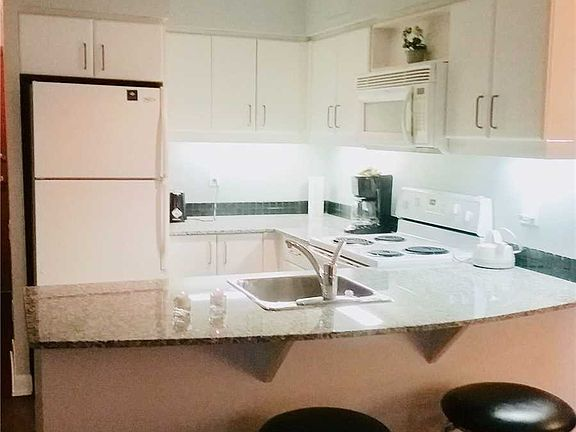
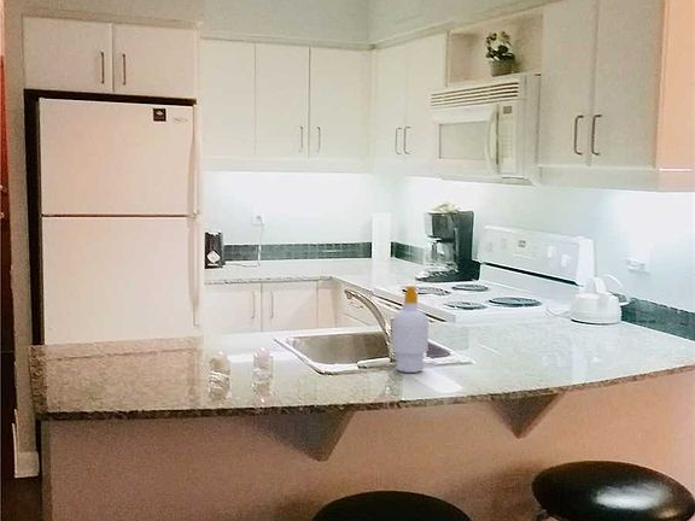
+ soap bottle (410, 328)
